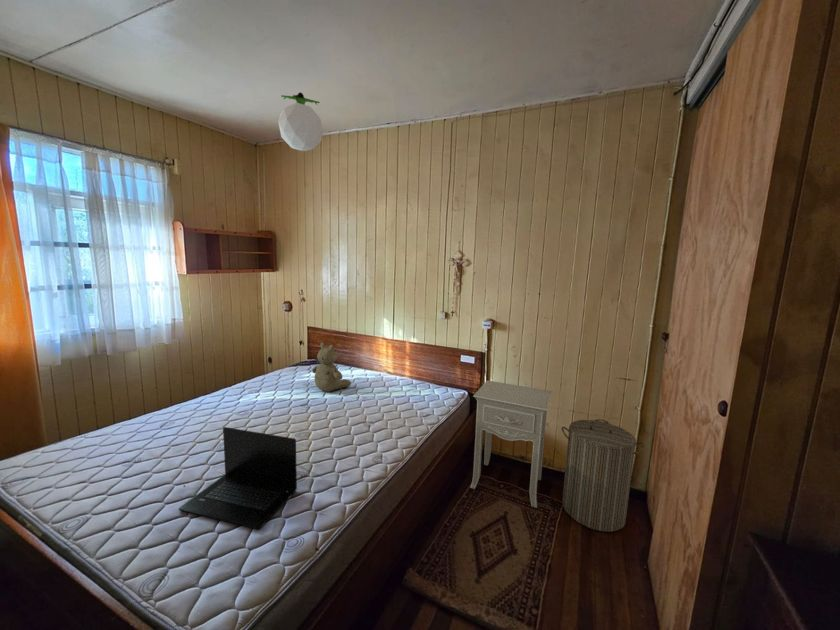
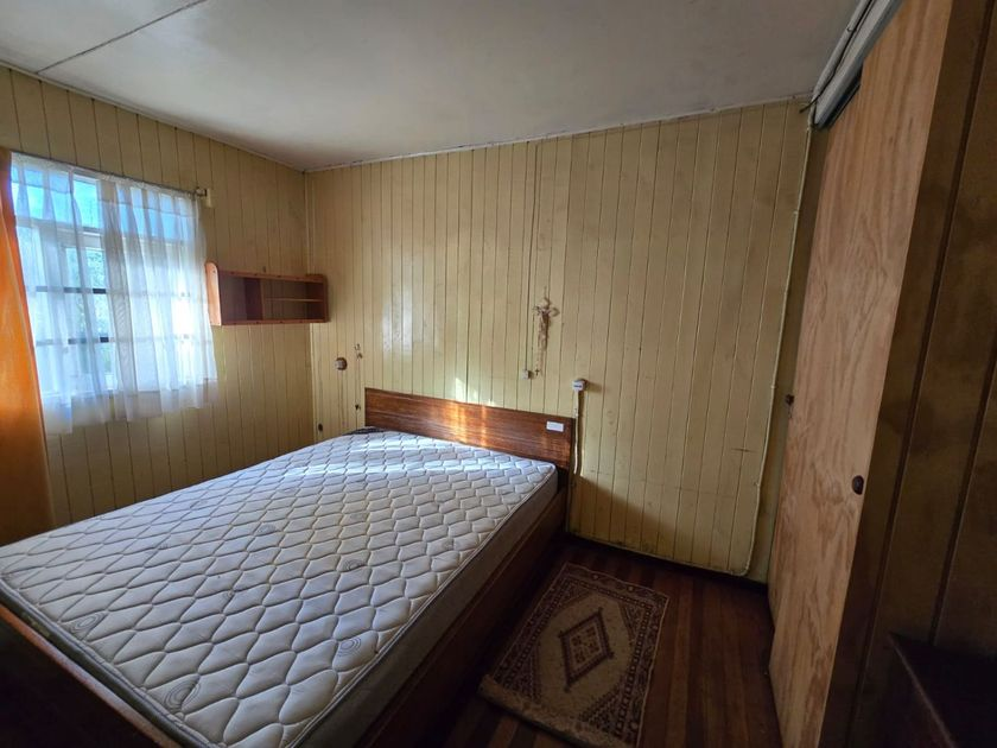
- laptop (239, 473)
- teddy bear (332, 365)
- nightstand (510, 439)
- laundry hamper (597, 466)
- ceiling light (301, 121)
